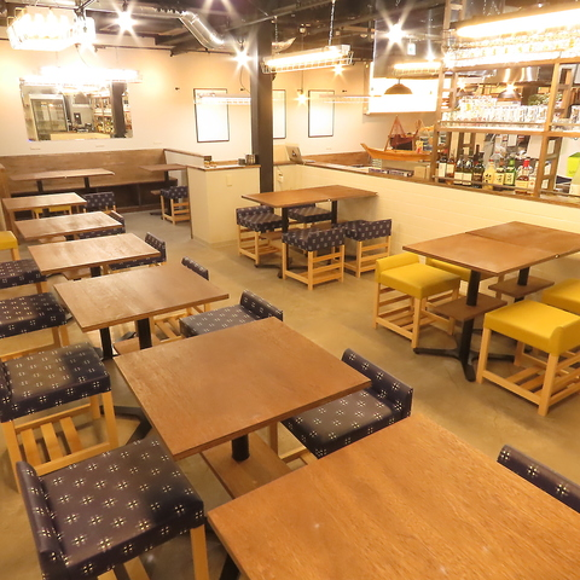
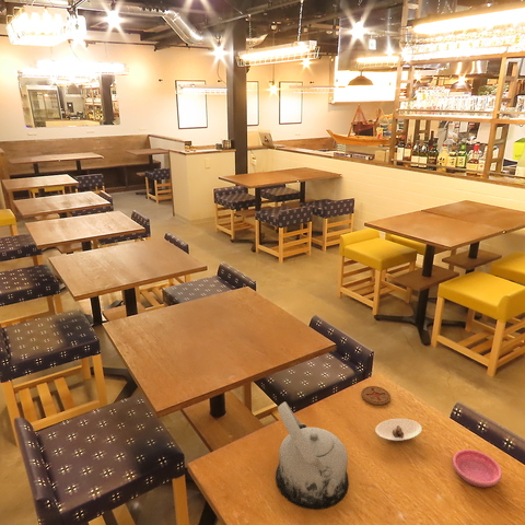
+ saucer (476, 469)
+ coaster (375, 395)
+ teapot (316, 453)
+ saucer (398, 431)
